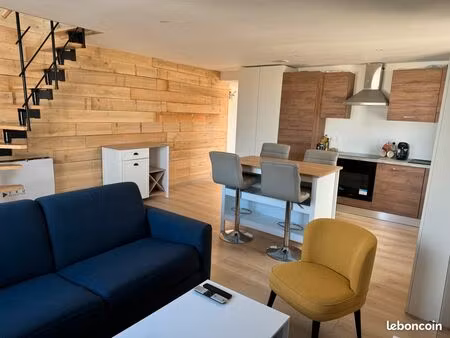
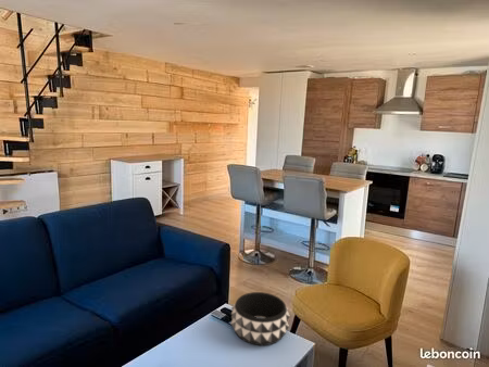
+ decorative bowl (260, 317)
